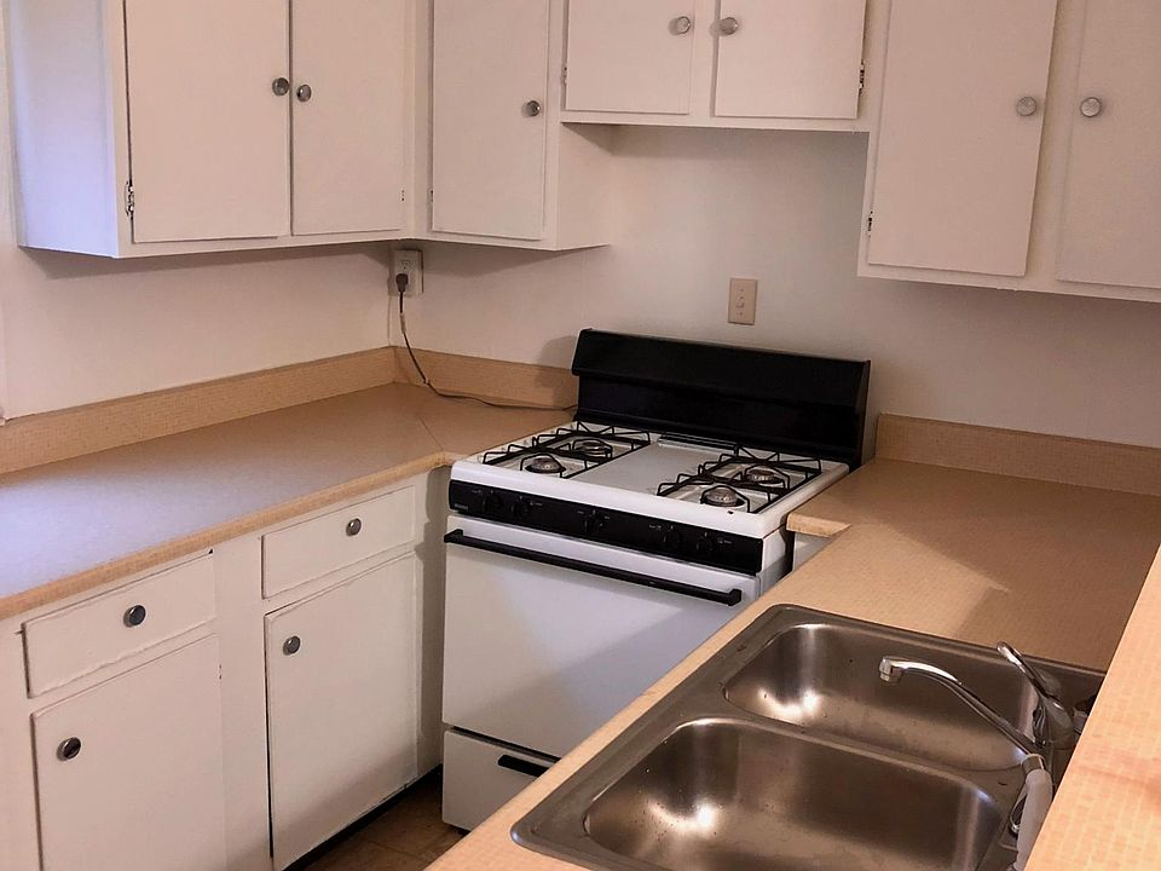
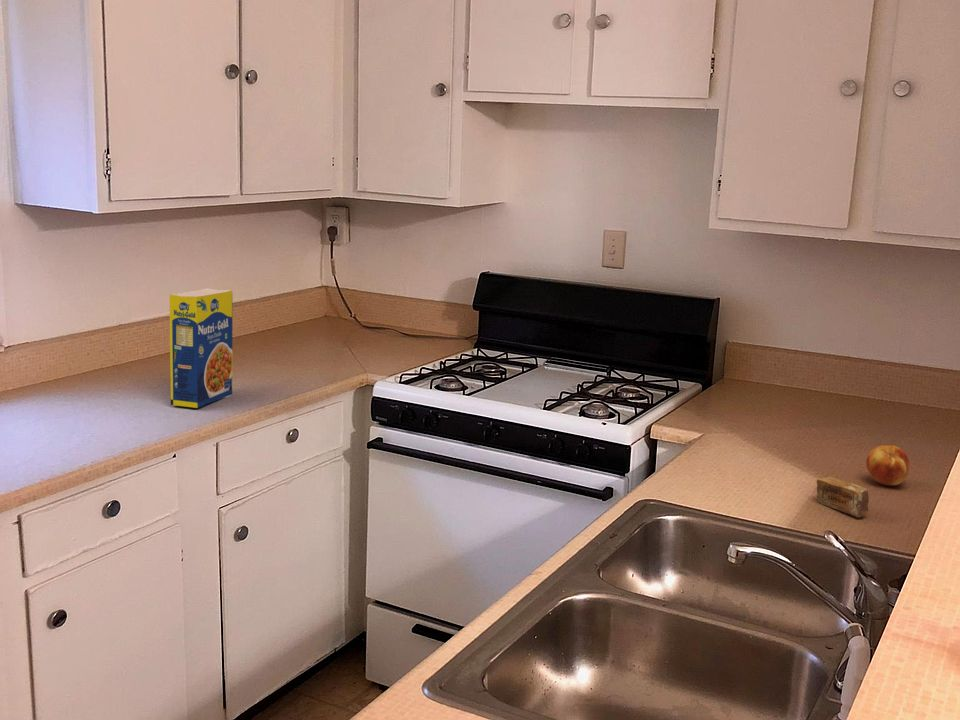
+ legume (202, 346)
+ fruit (887, 464)
+ soap bar (842, 495)
